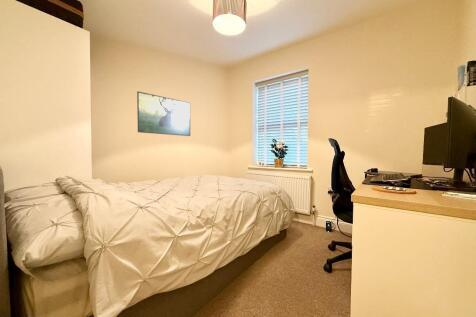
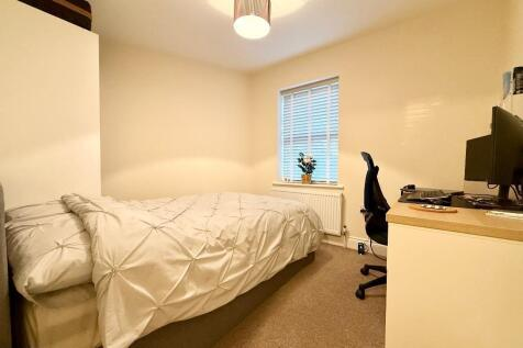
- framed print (166, 116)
